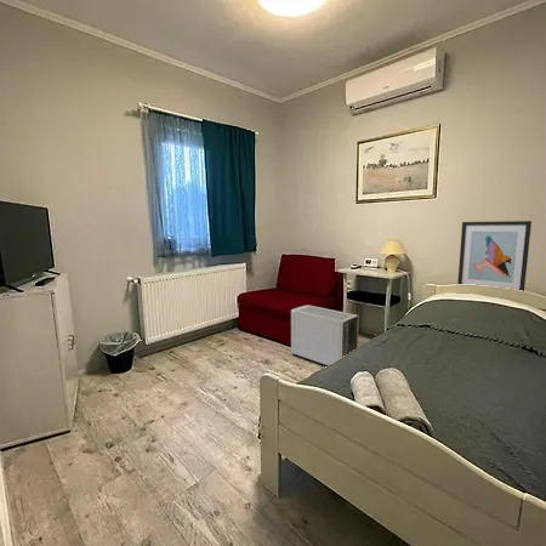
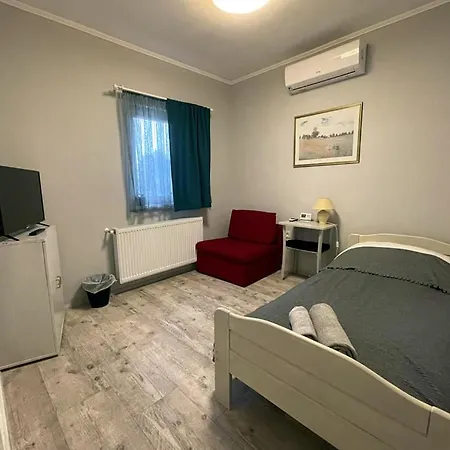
- air purifier (323, 335)
- wall art (491, 256)
